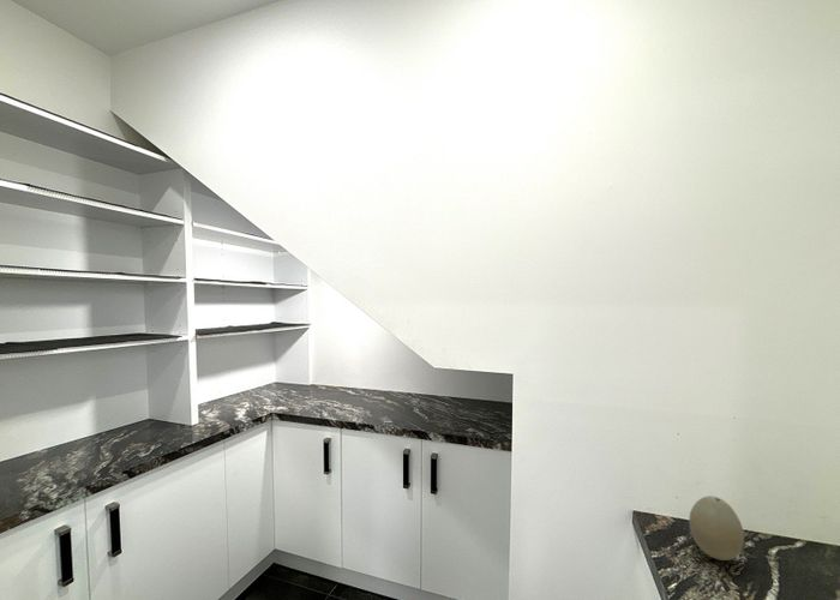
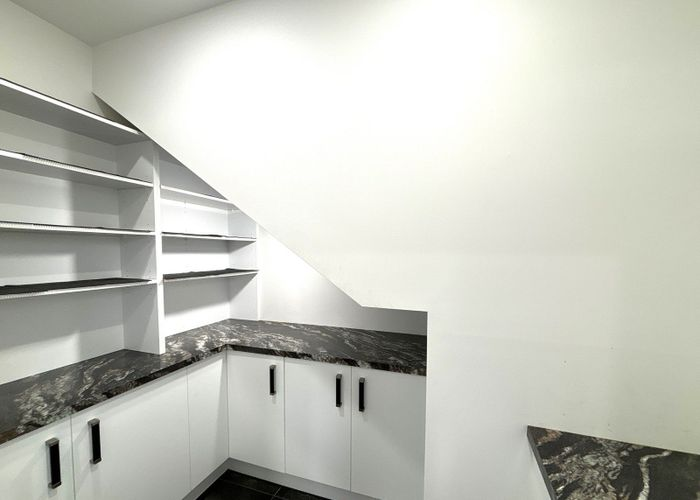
- decorative egg (715, 527)
